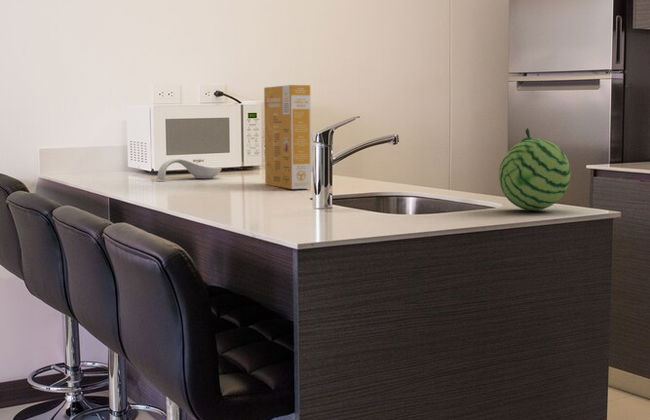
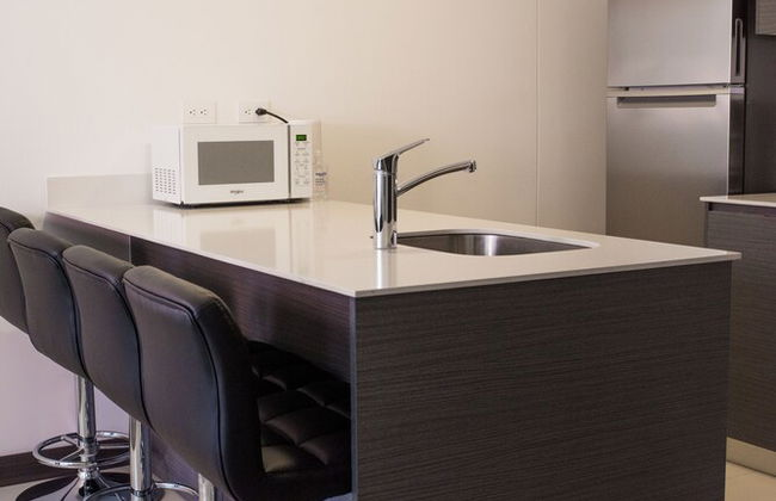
- spoon rest (190, 168)
- fruit (534, 169)
- cereal box (287, 136)
